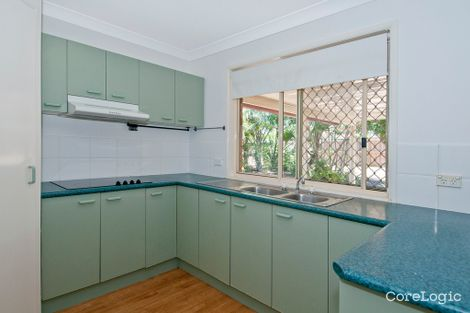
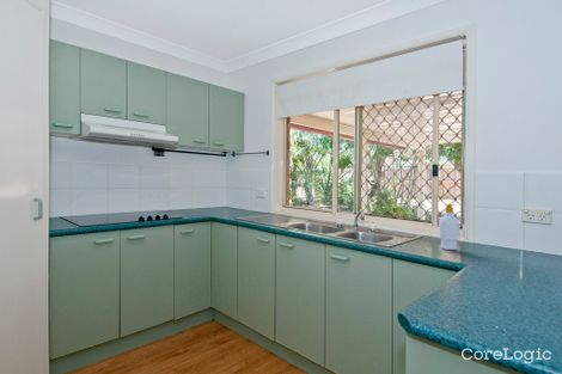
+ soap bottle (448, 226)
